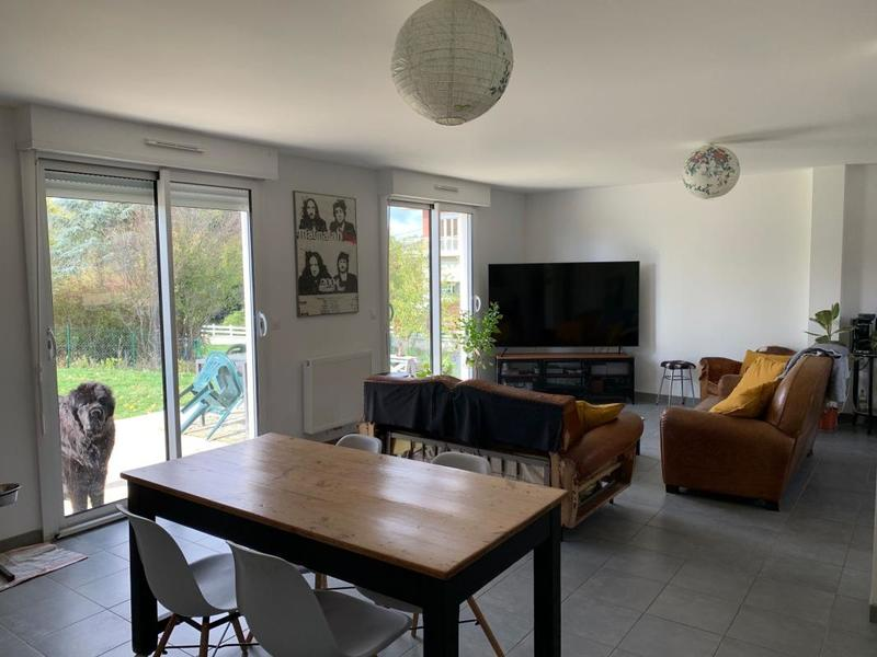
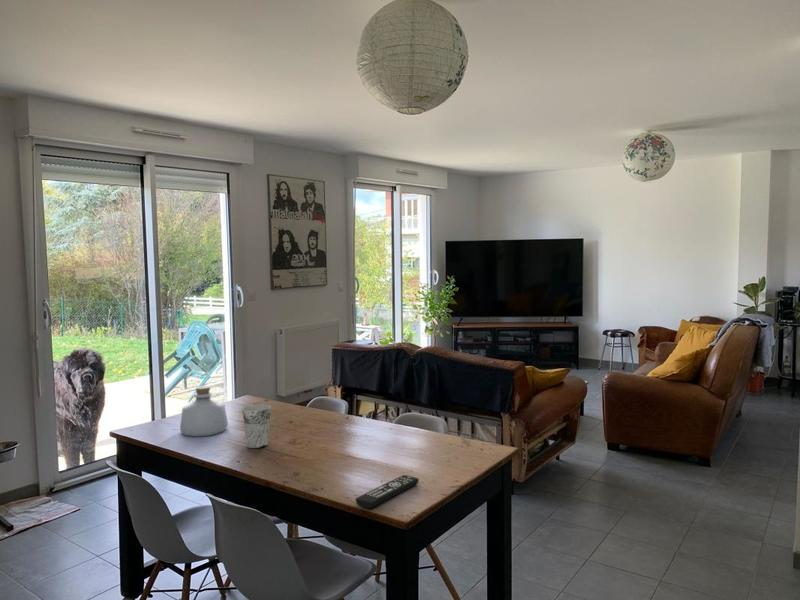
+ remote control (388, 490)
+ cup (257, 426)
+ bottle (203, 408)
